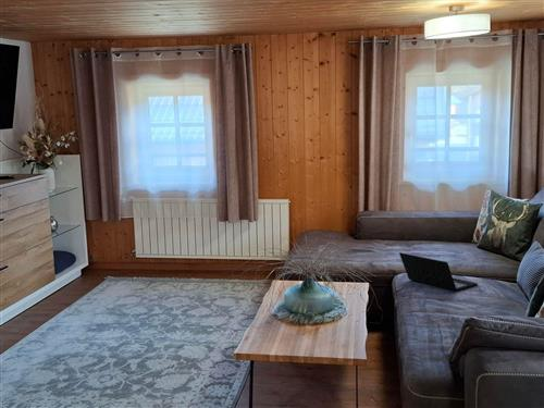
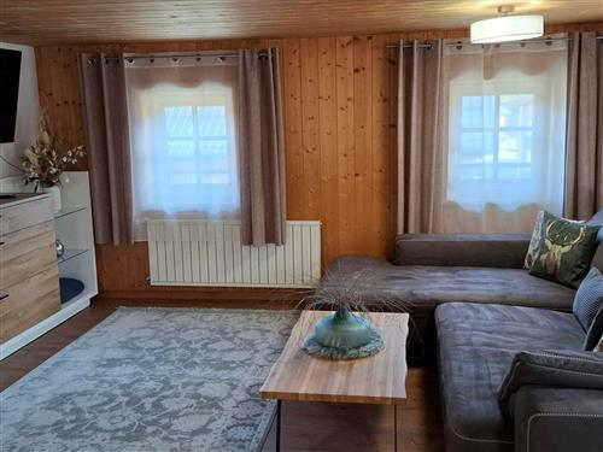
- laptop (437, 269)
